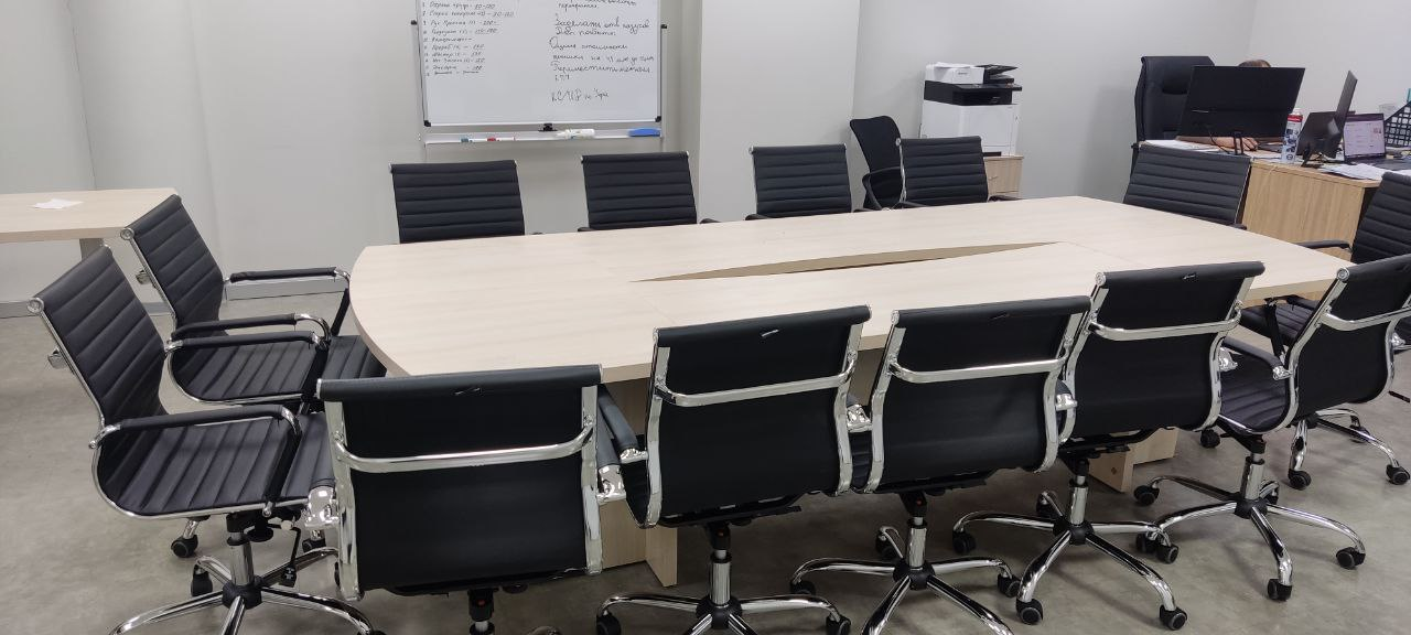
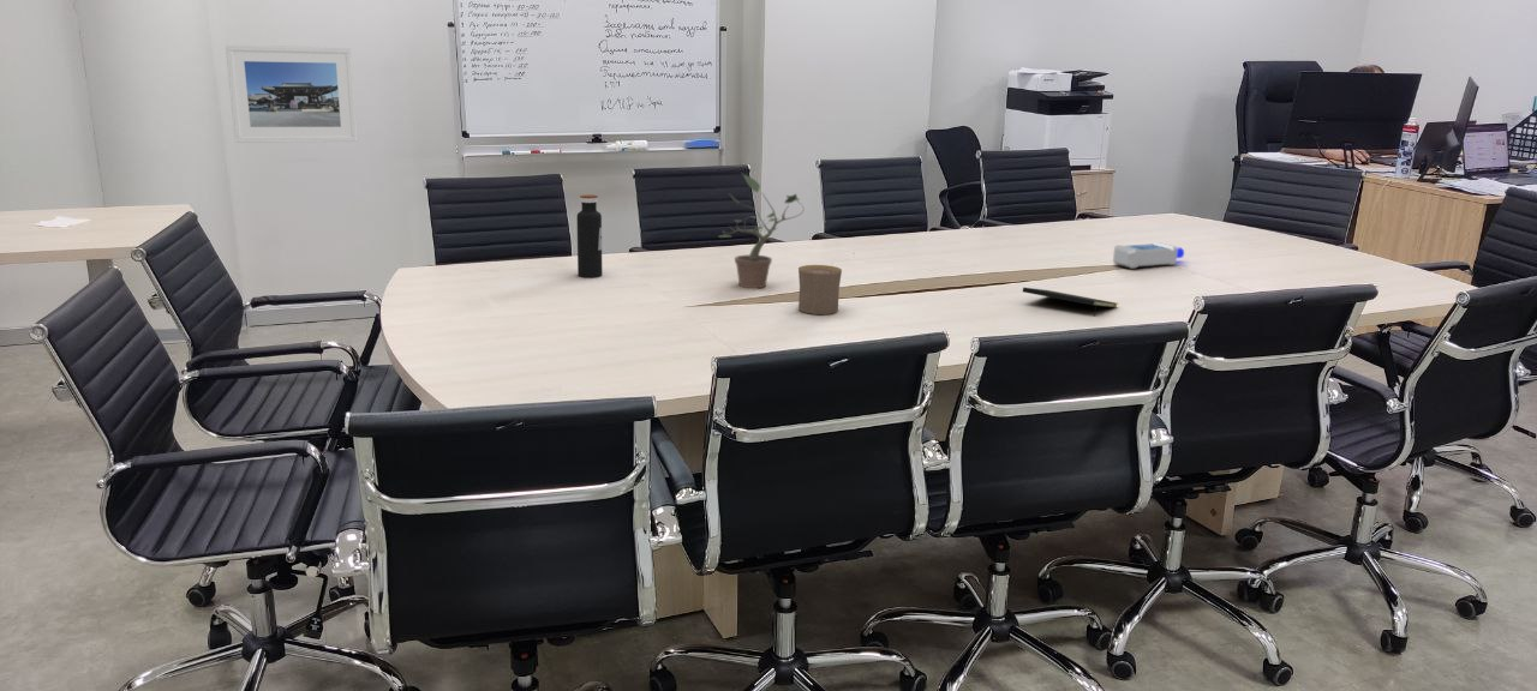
+ cup (819, 289)
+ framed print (293, 94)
+ water bottle (1150, 254)
+ potted plant (761, 229)
+ notepad (1070, 298)
+ water bottle (588, 235)
